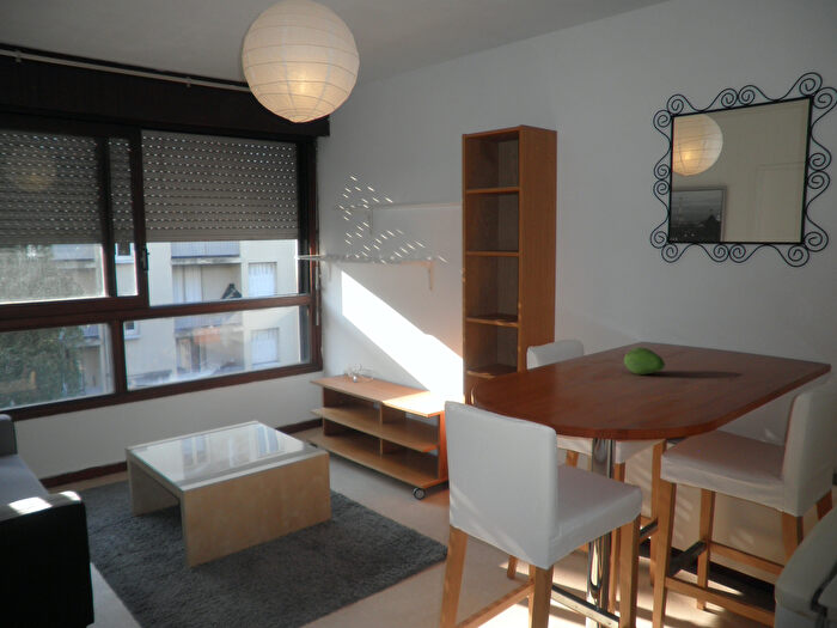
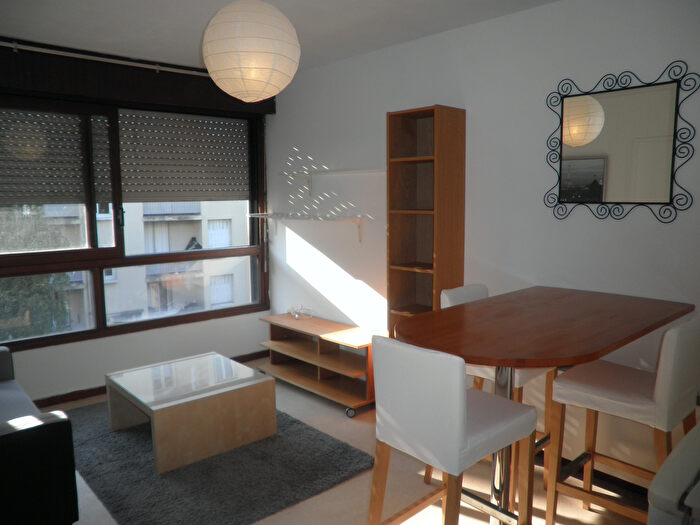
- fruit (643, 361)
